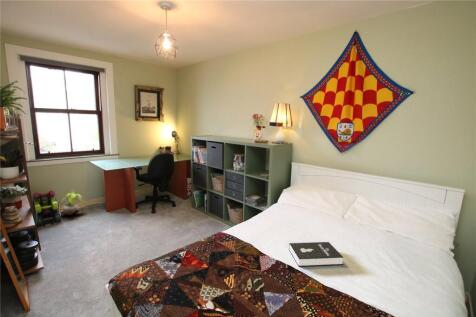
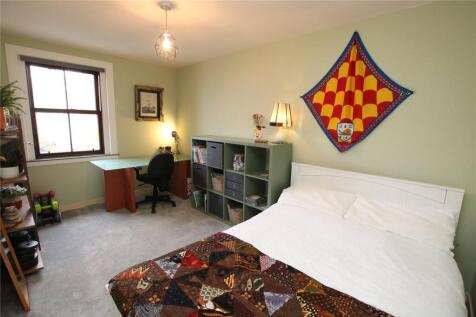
- potted plant (71, 202)
- booklet (314, 253)
